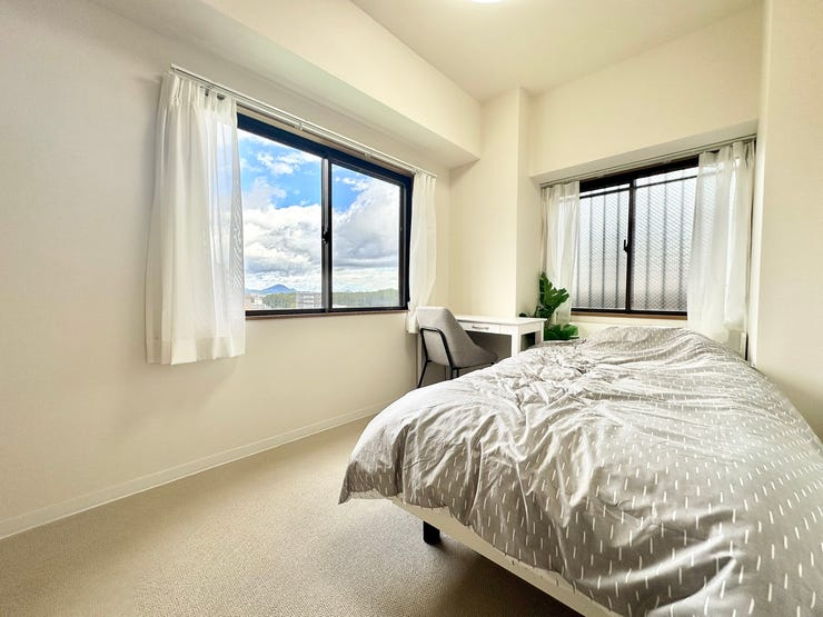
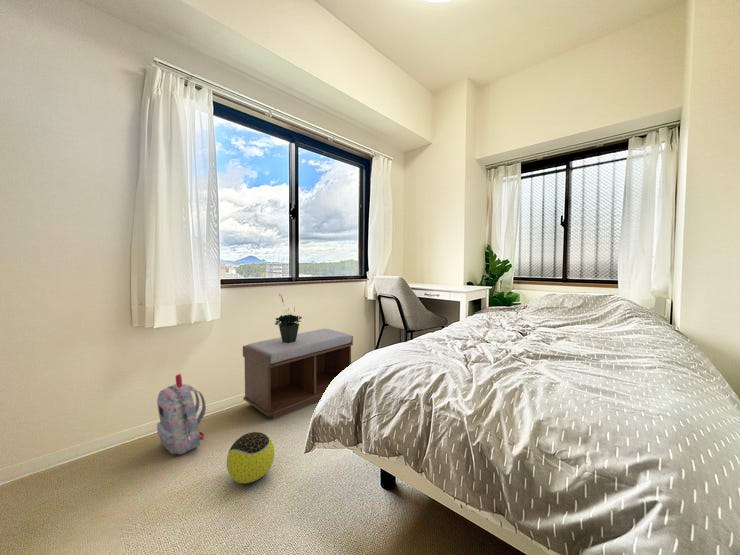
+ decorative ball (251, 456)
+ backpack (182, 409)
+ bench (302, 367)
+ potted plant (288, 316)
